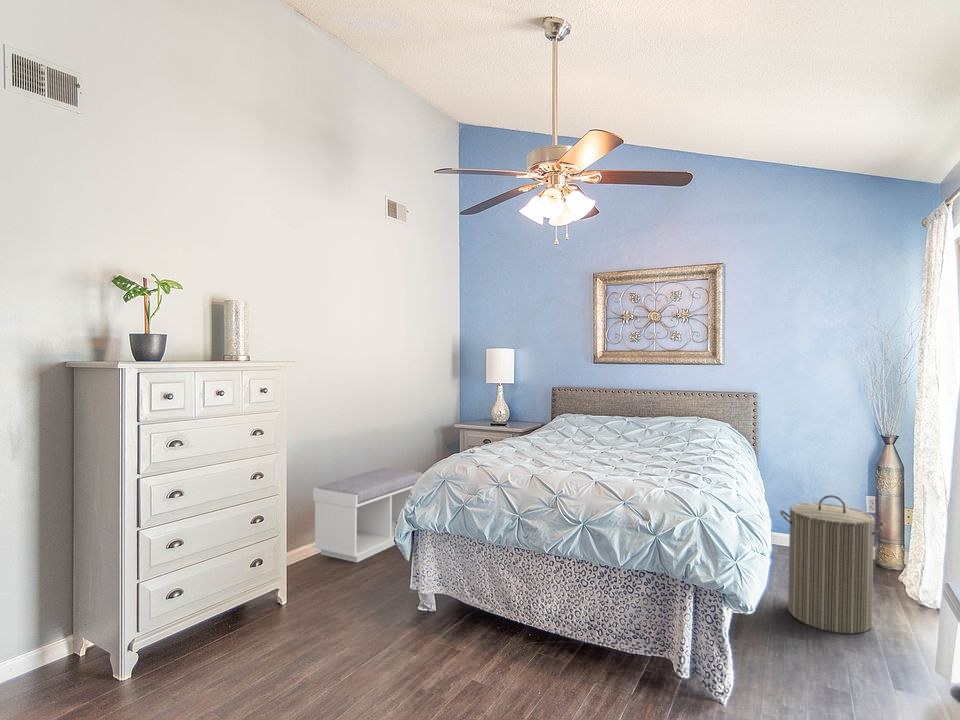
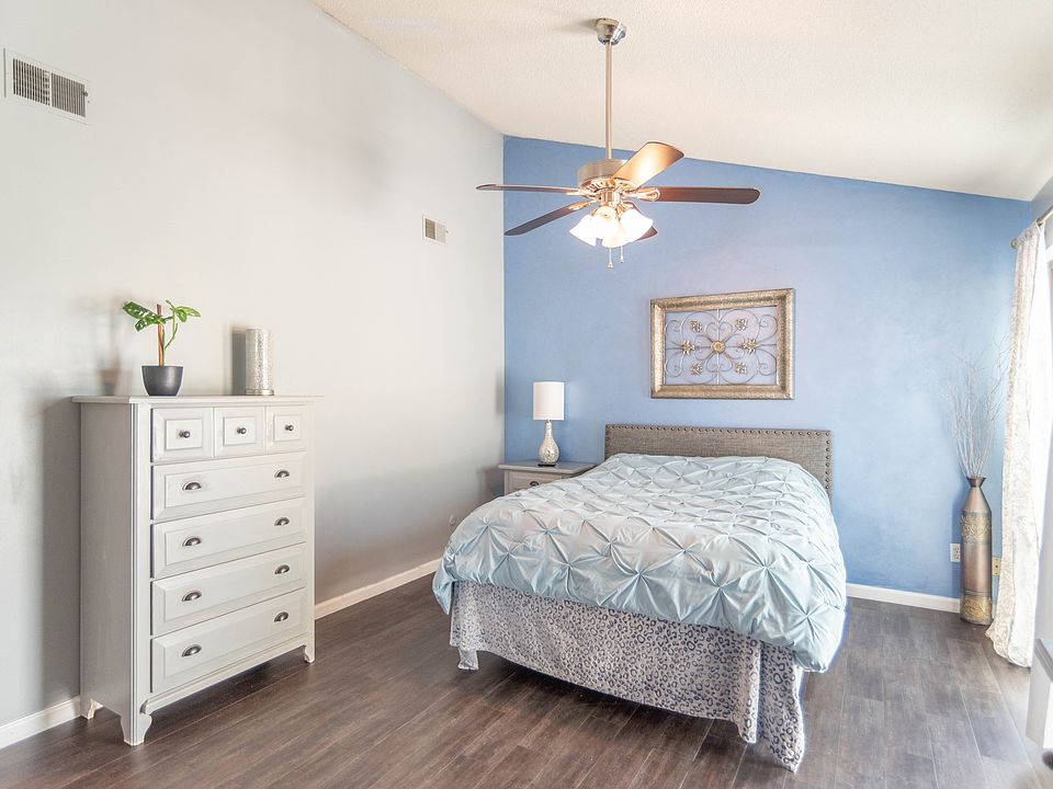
- laundry hamper (829, 556)
- bench (372, 510)
